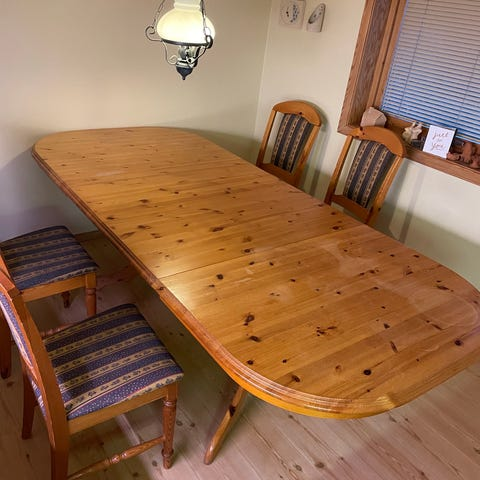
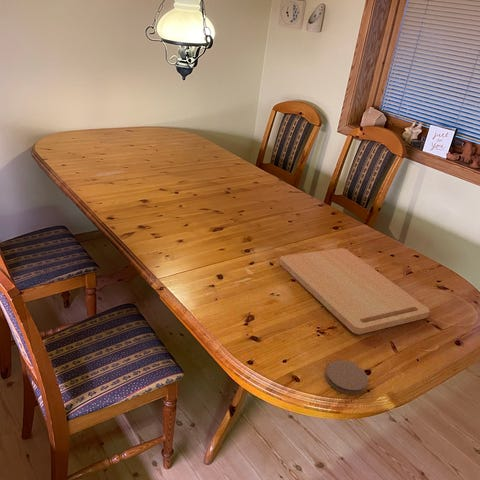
+ cutting board (349, 284)
+ coaster (346, 376)
